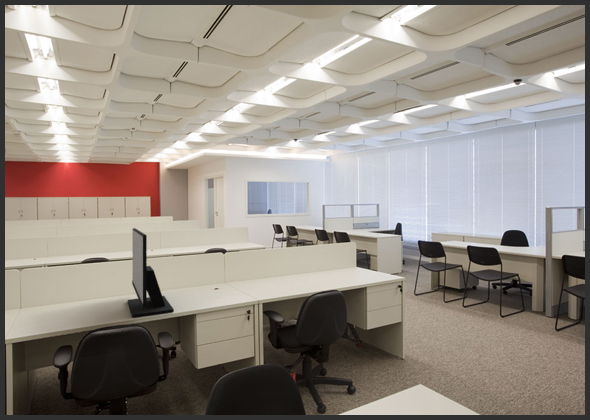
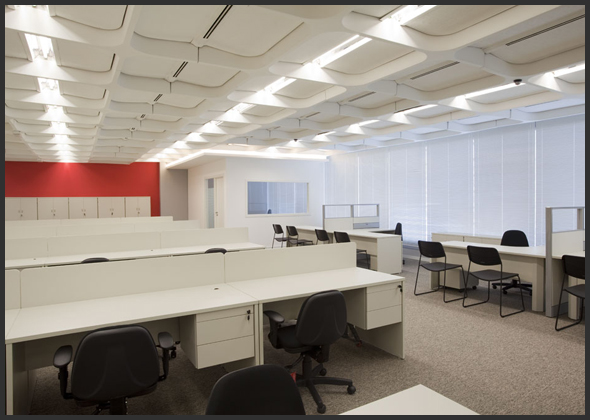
- monitor (149, 268)
